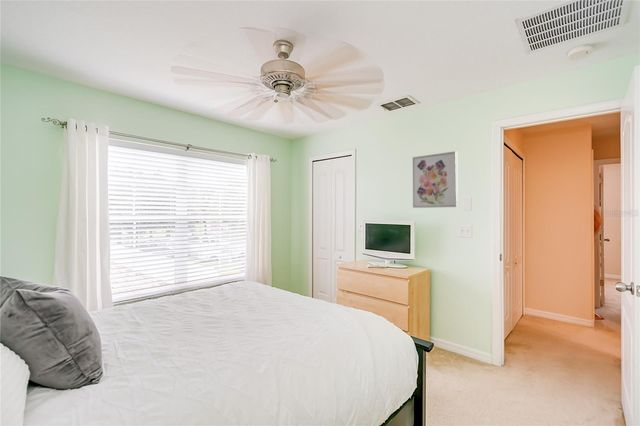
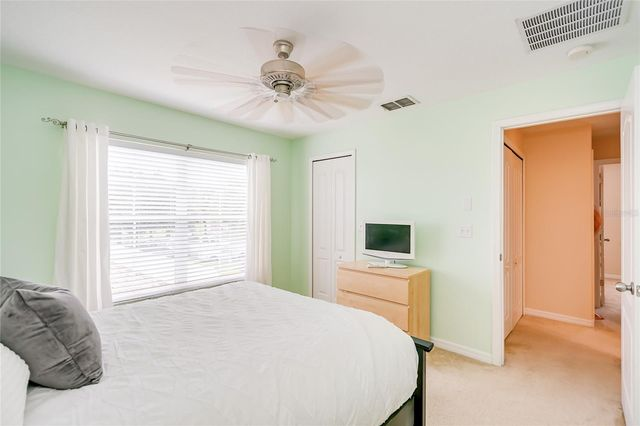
- wall art (434, 181)
